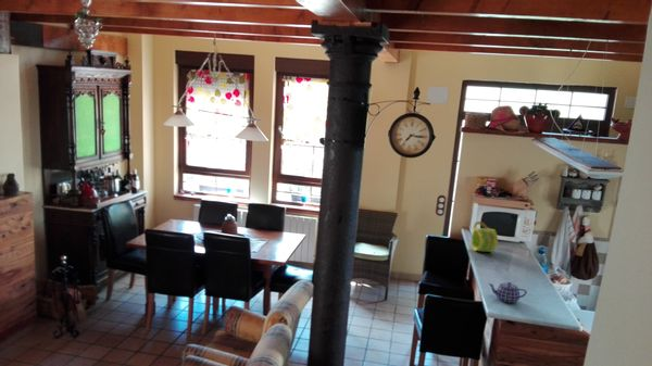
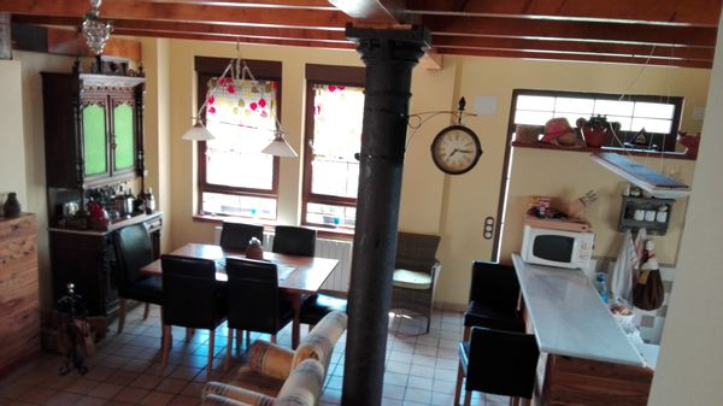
- teapot (506, 290)
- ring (484, 238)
